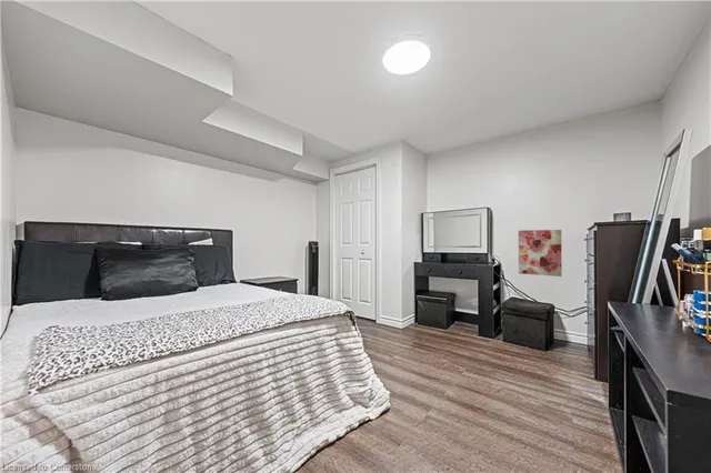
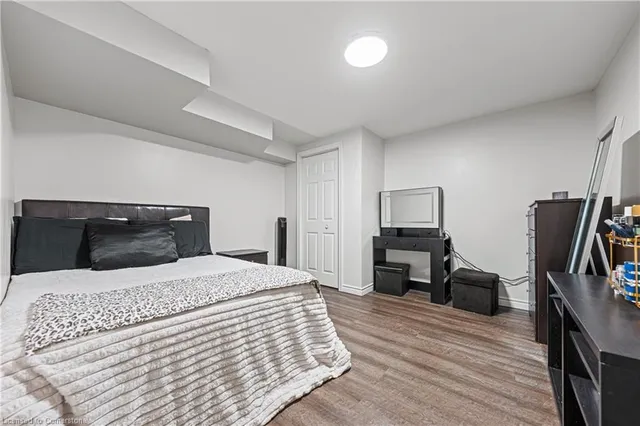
- wall art (539, 252)
